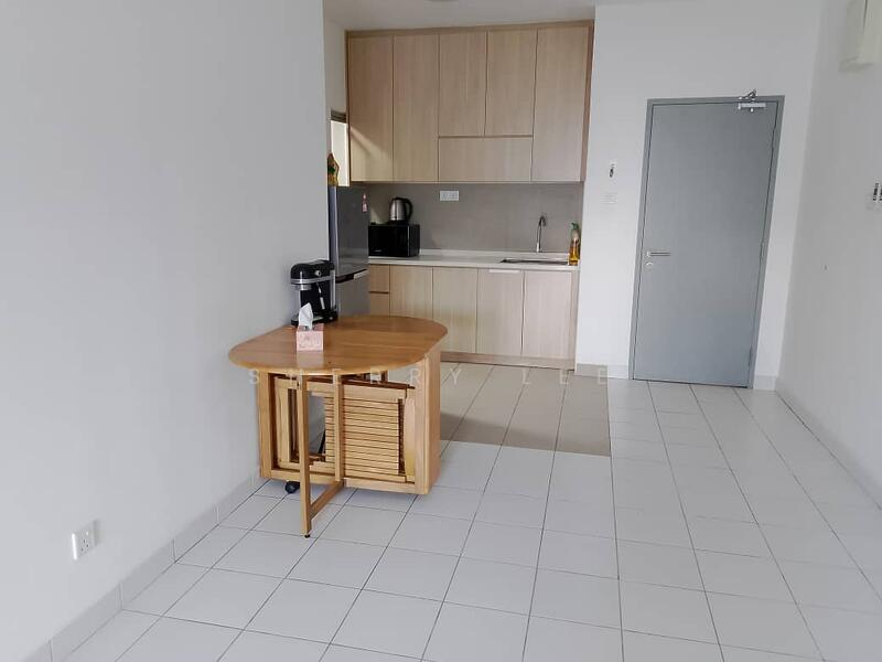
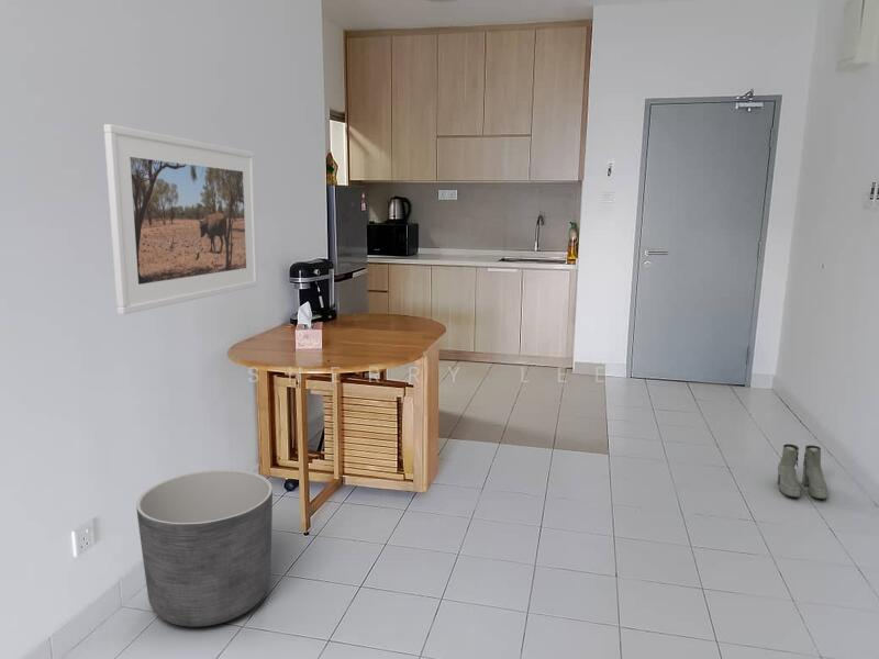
+ planter (209, 547)
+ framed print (196, 221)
+ boots (803, 470)
